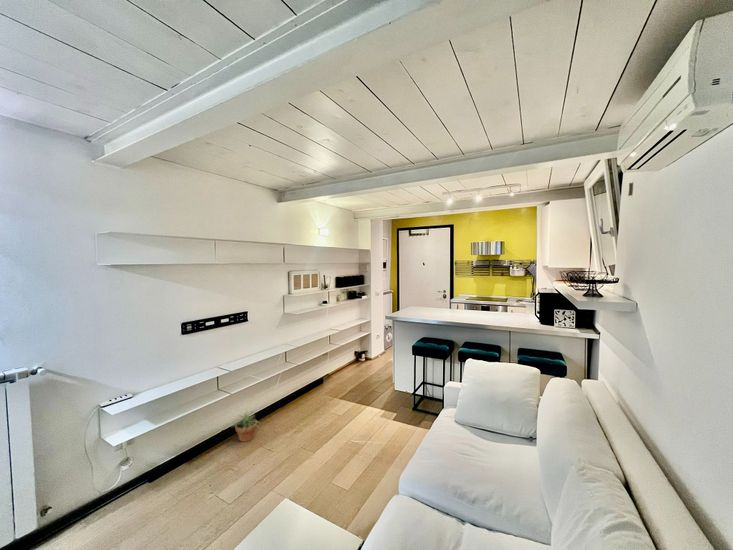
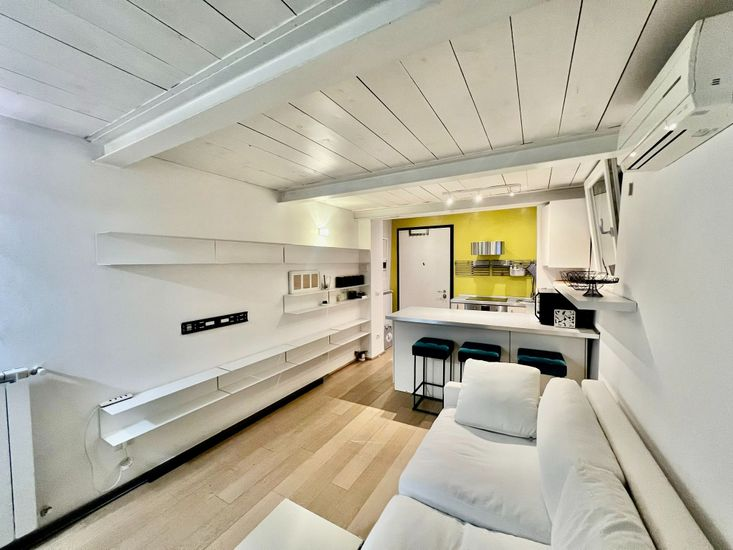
- potted plant (247, 424)
